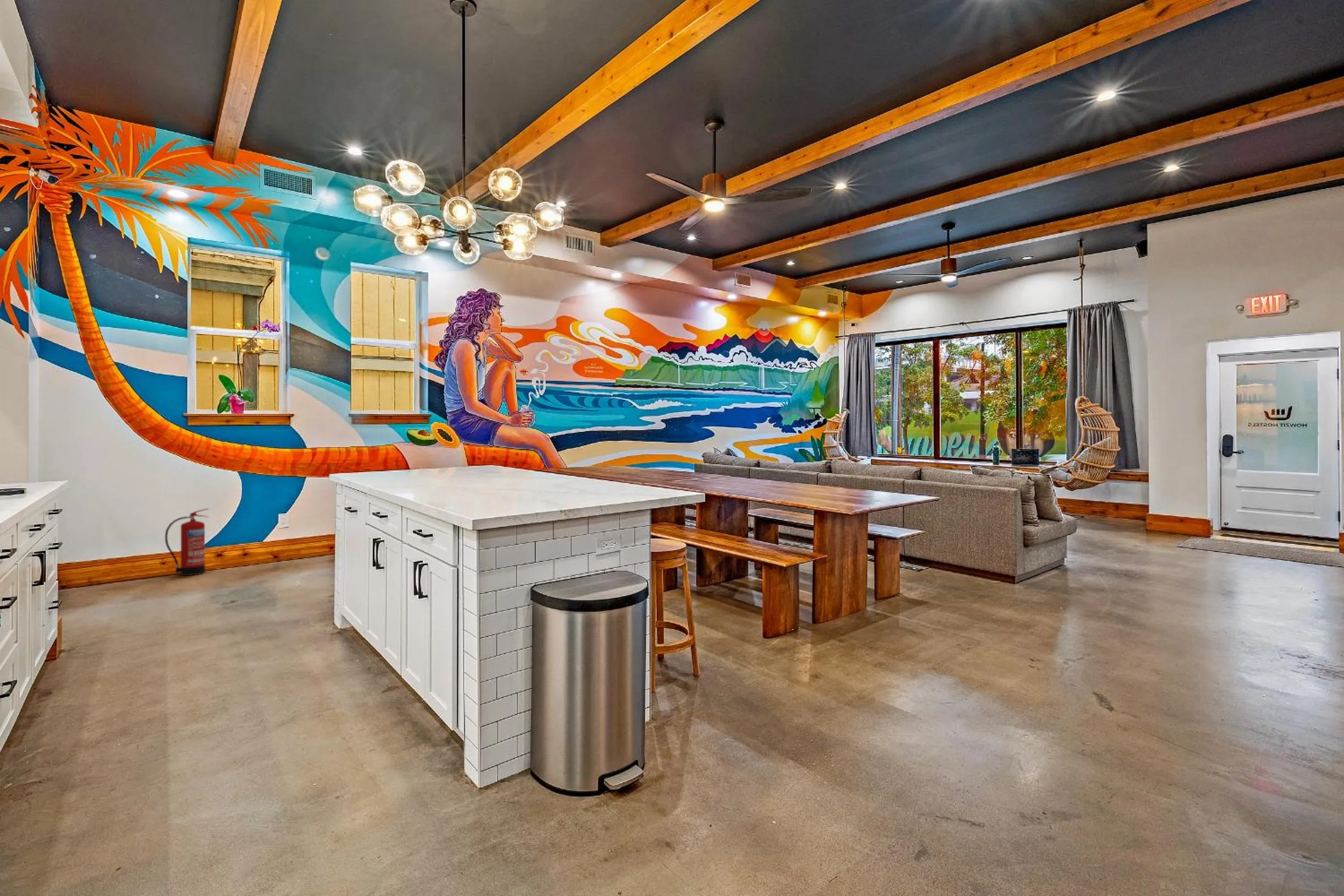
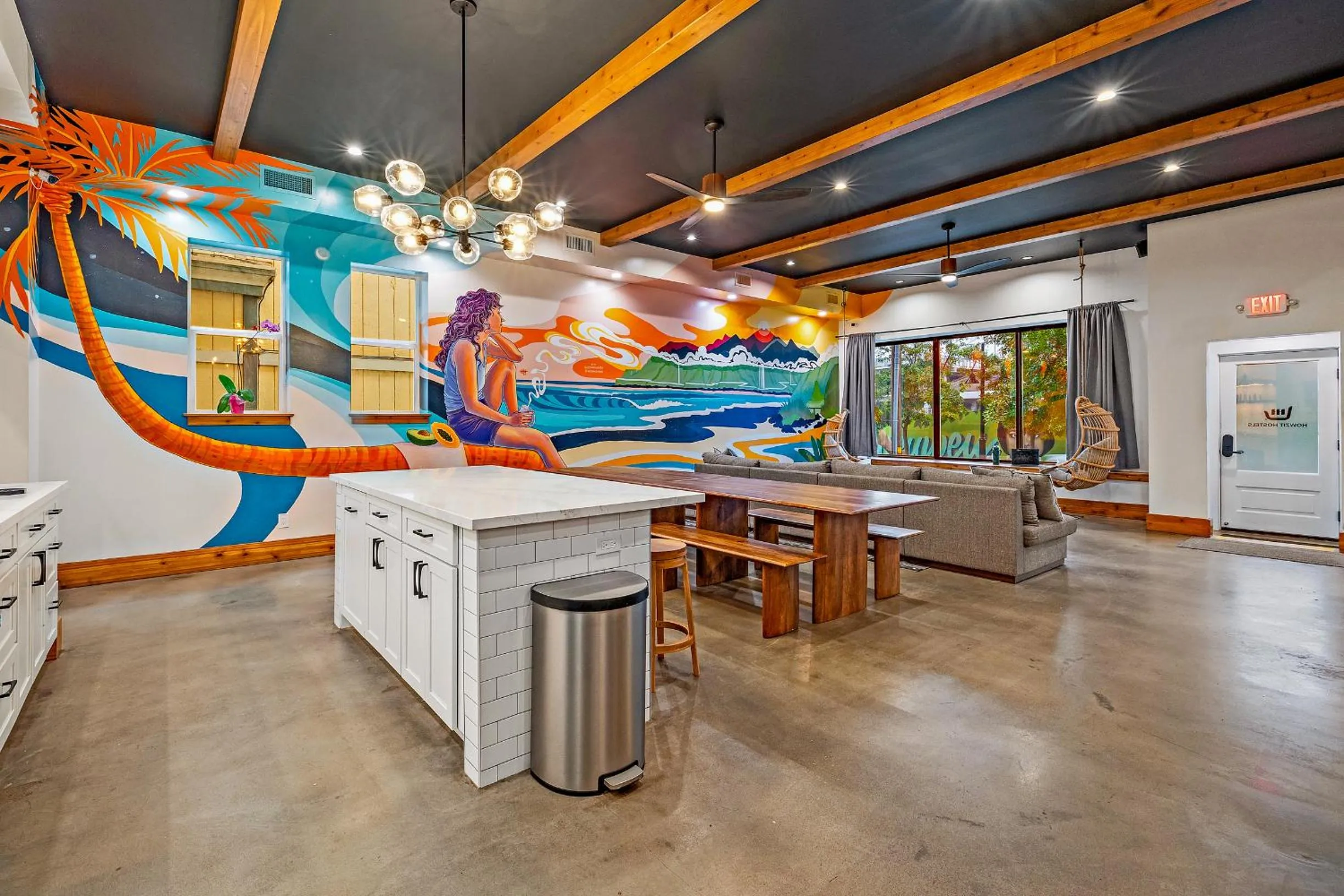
- fire extinguisher (187, 541)
